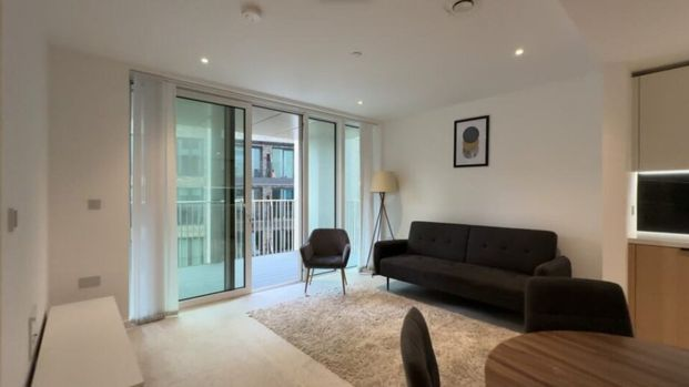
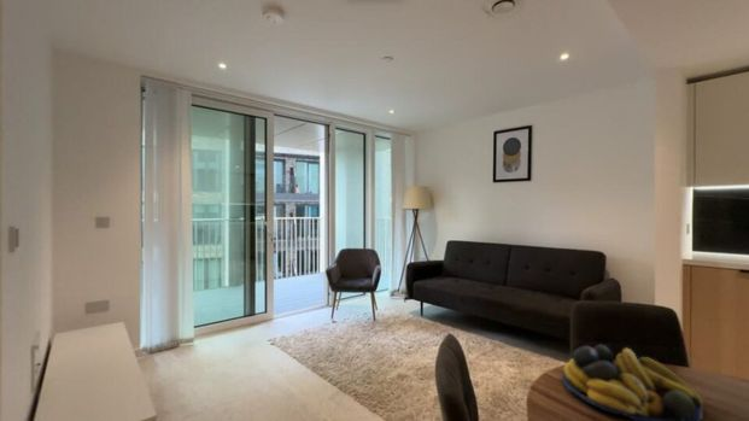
+ fruit bowl (625, 373)
